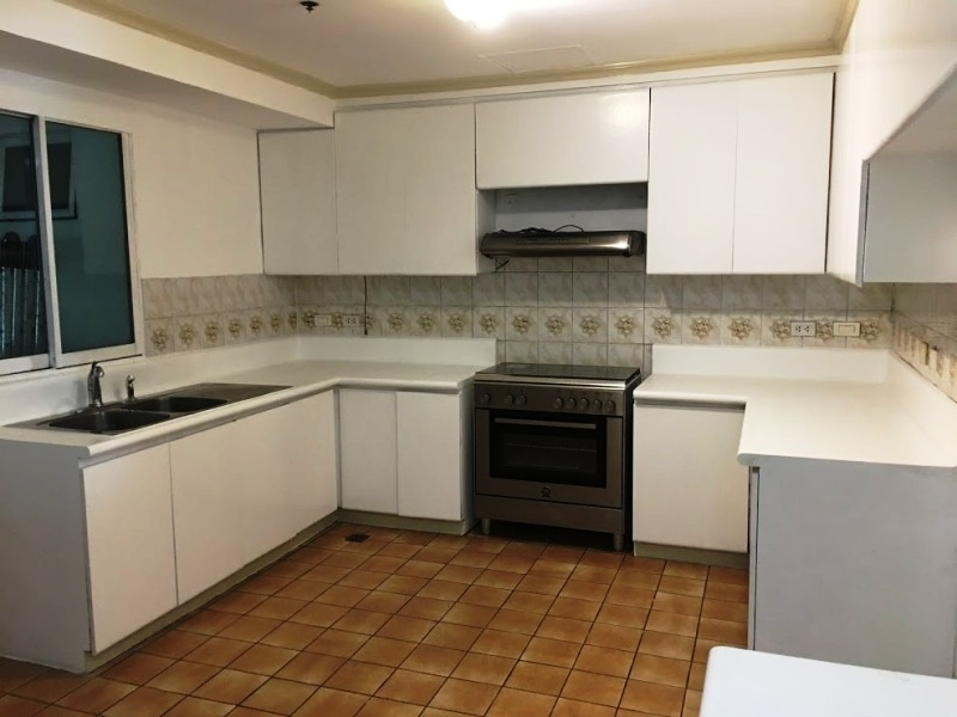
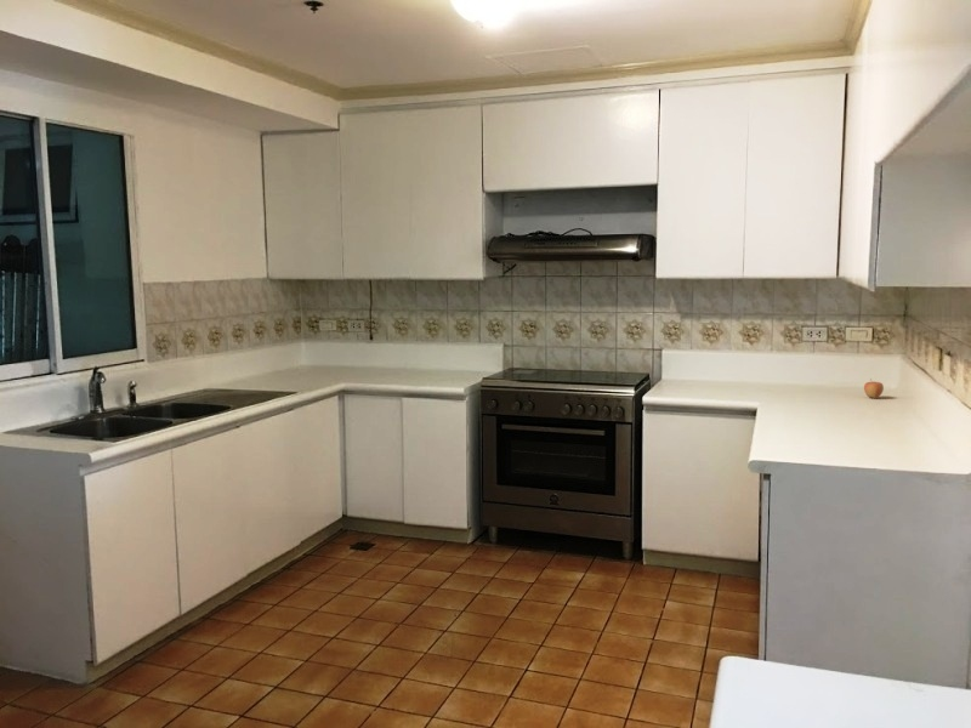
+ apple (873, 388)
